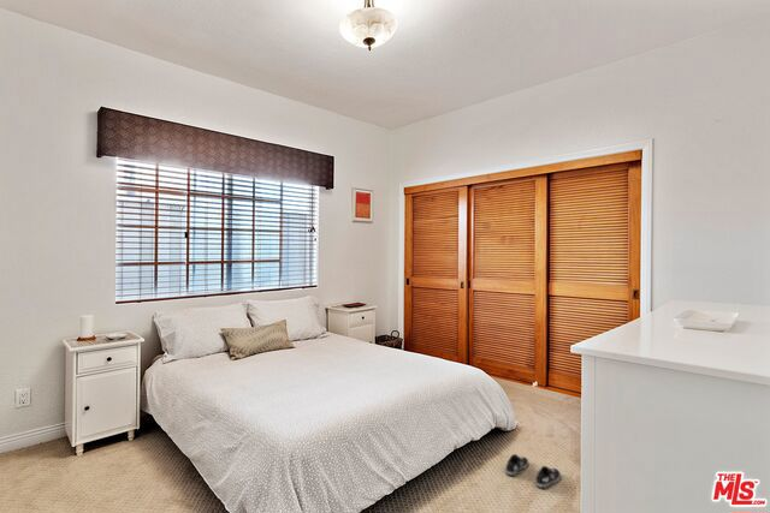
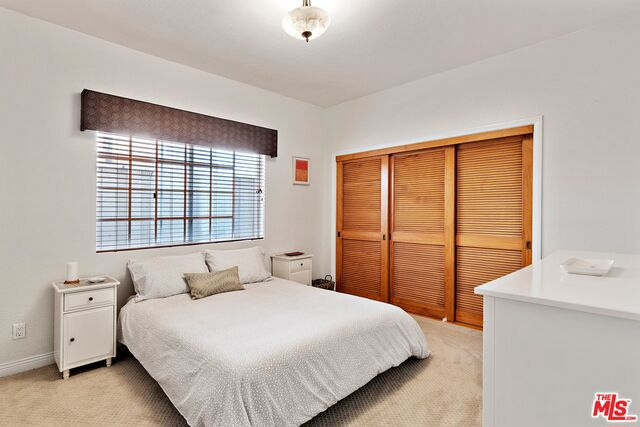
- shoe (527, 465)
